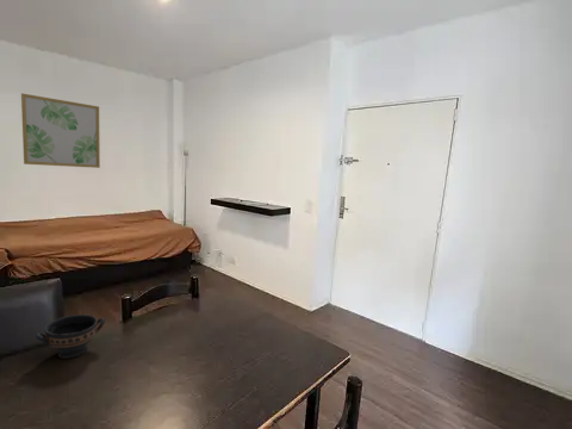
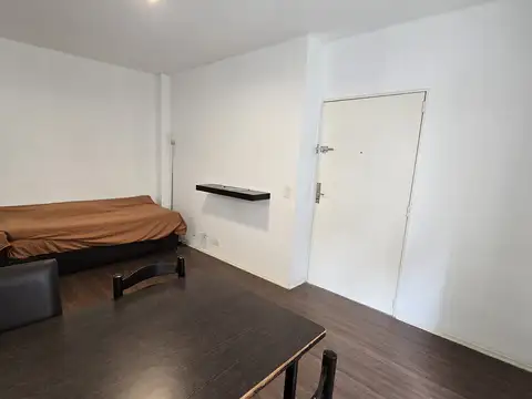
- wall art (63, 133)
- bowl (73, 337)
